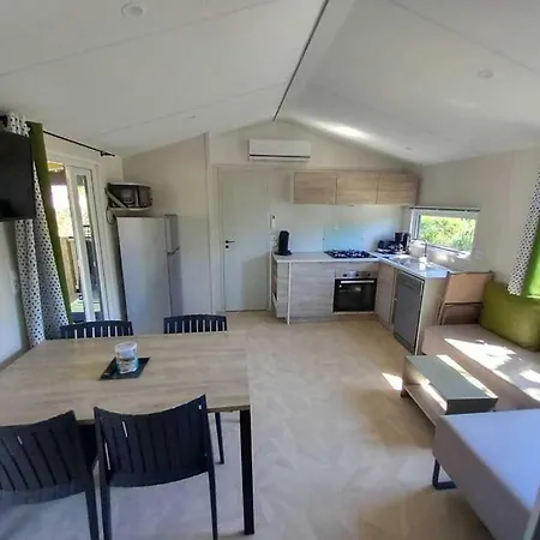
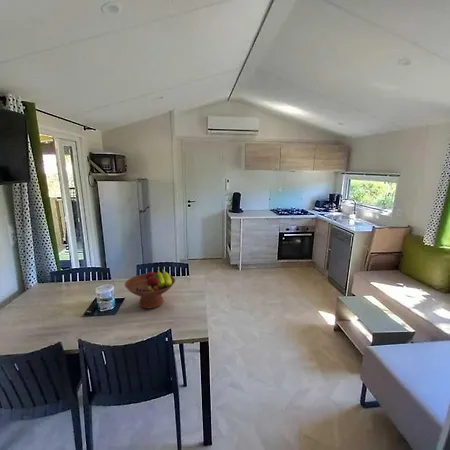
+ fruit bowl (150, 288)
